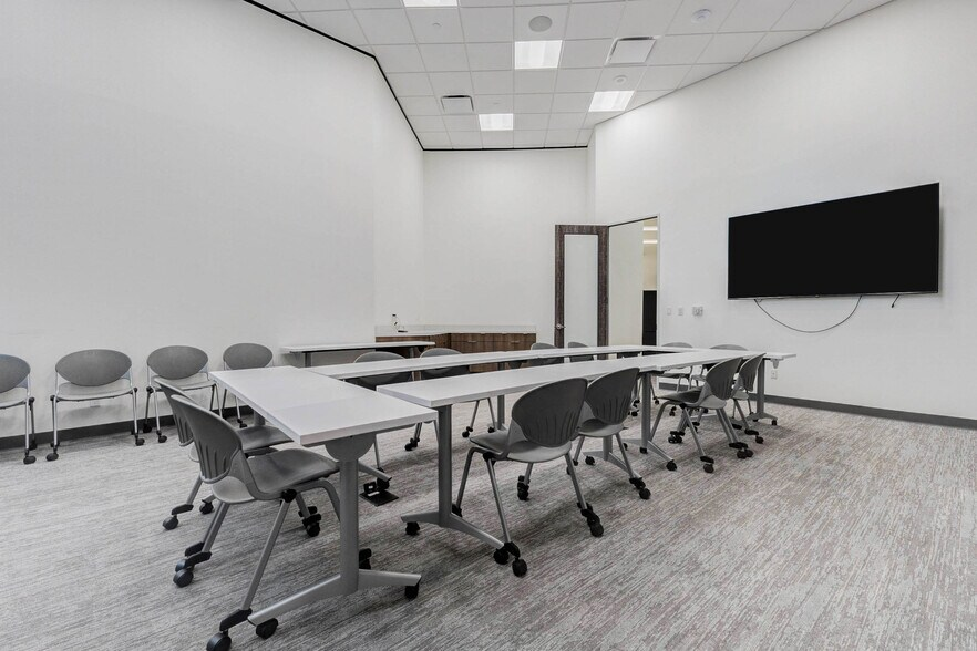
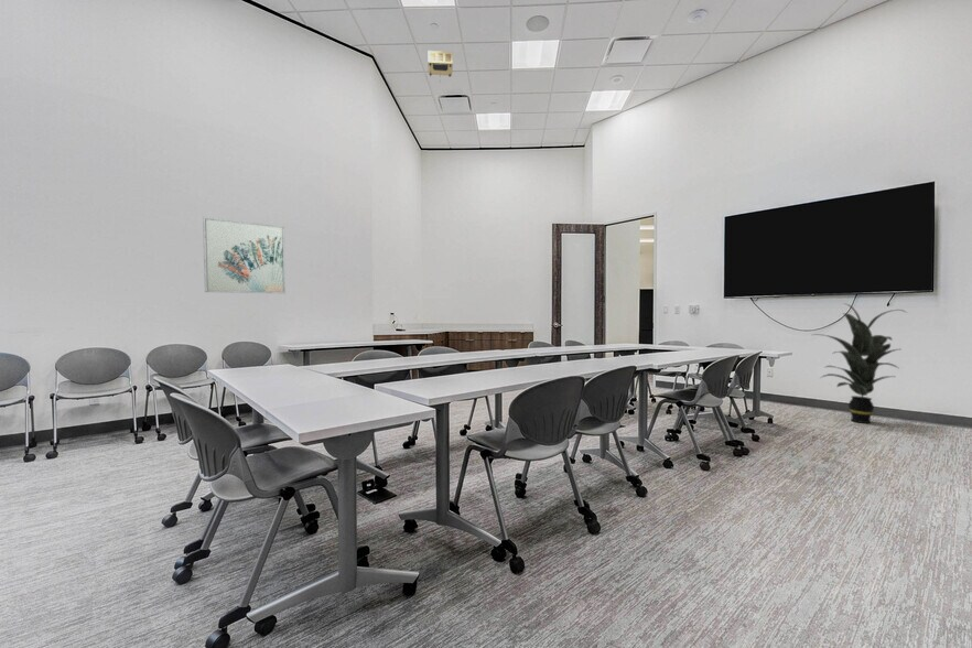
+ projector (440, 64)
+ wall art (246, 257)
+ indoor plant (857, 361)
